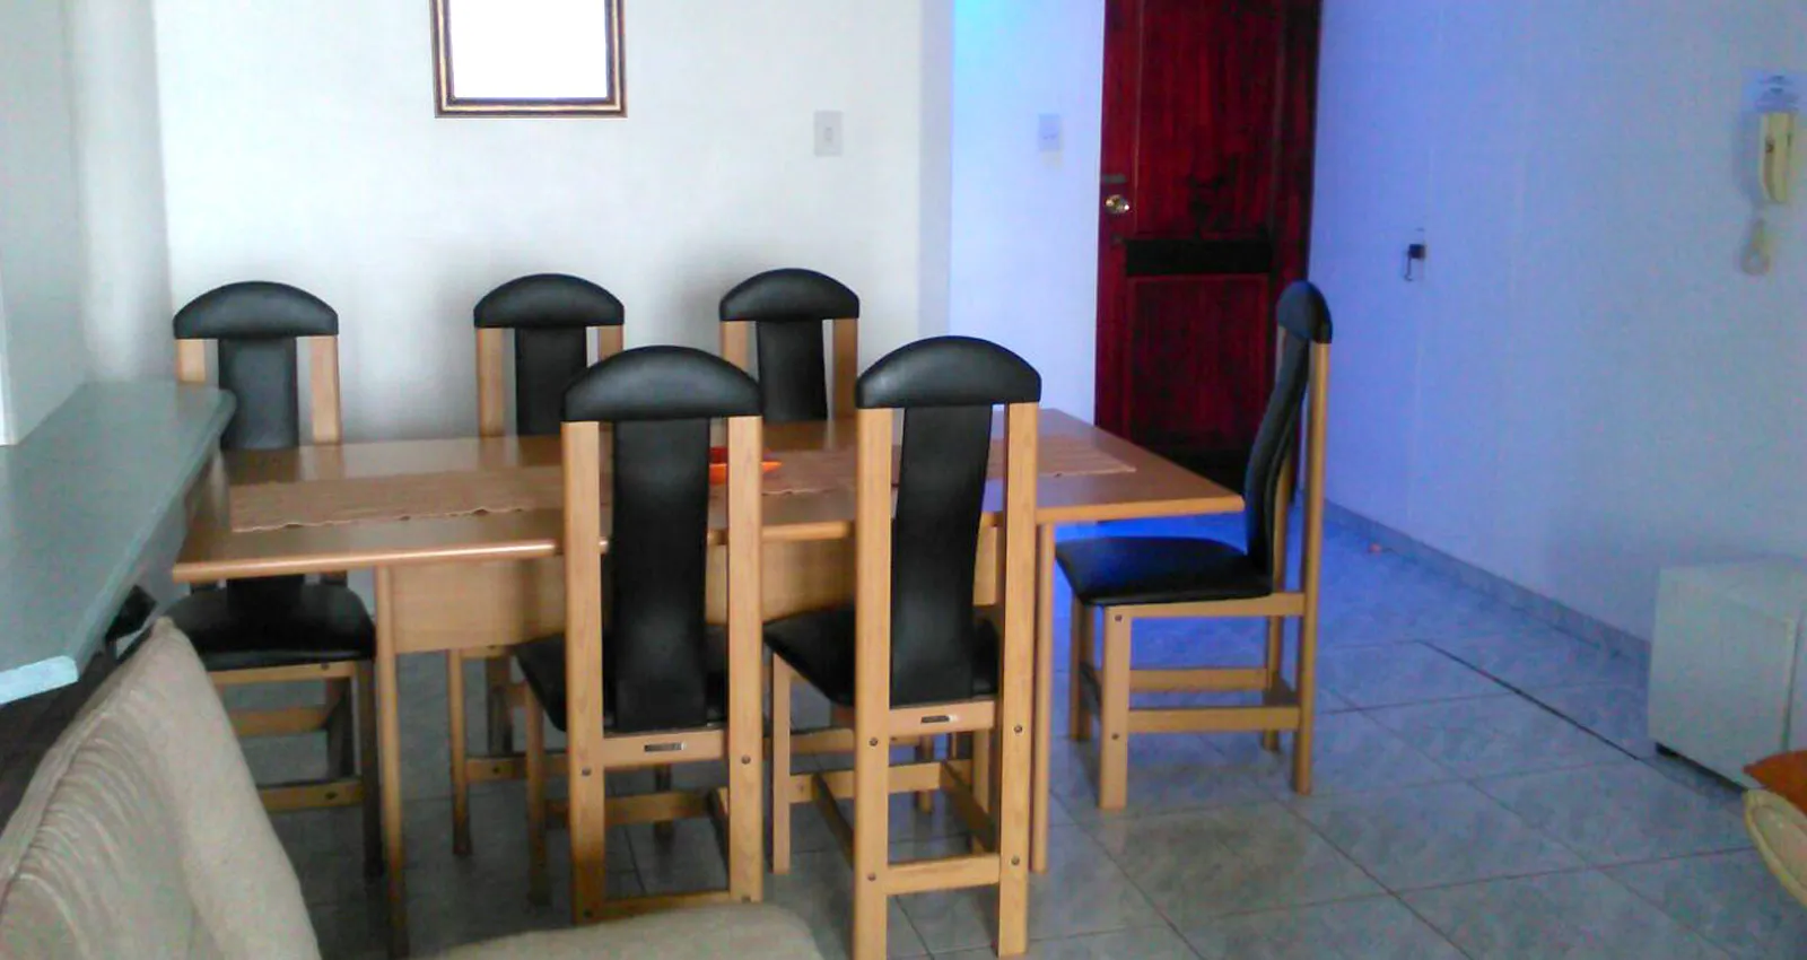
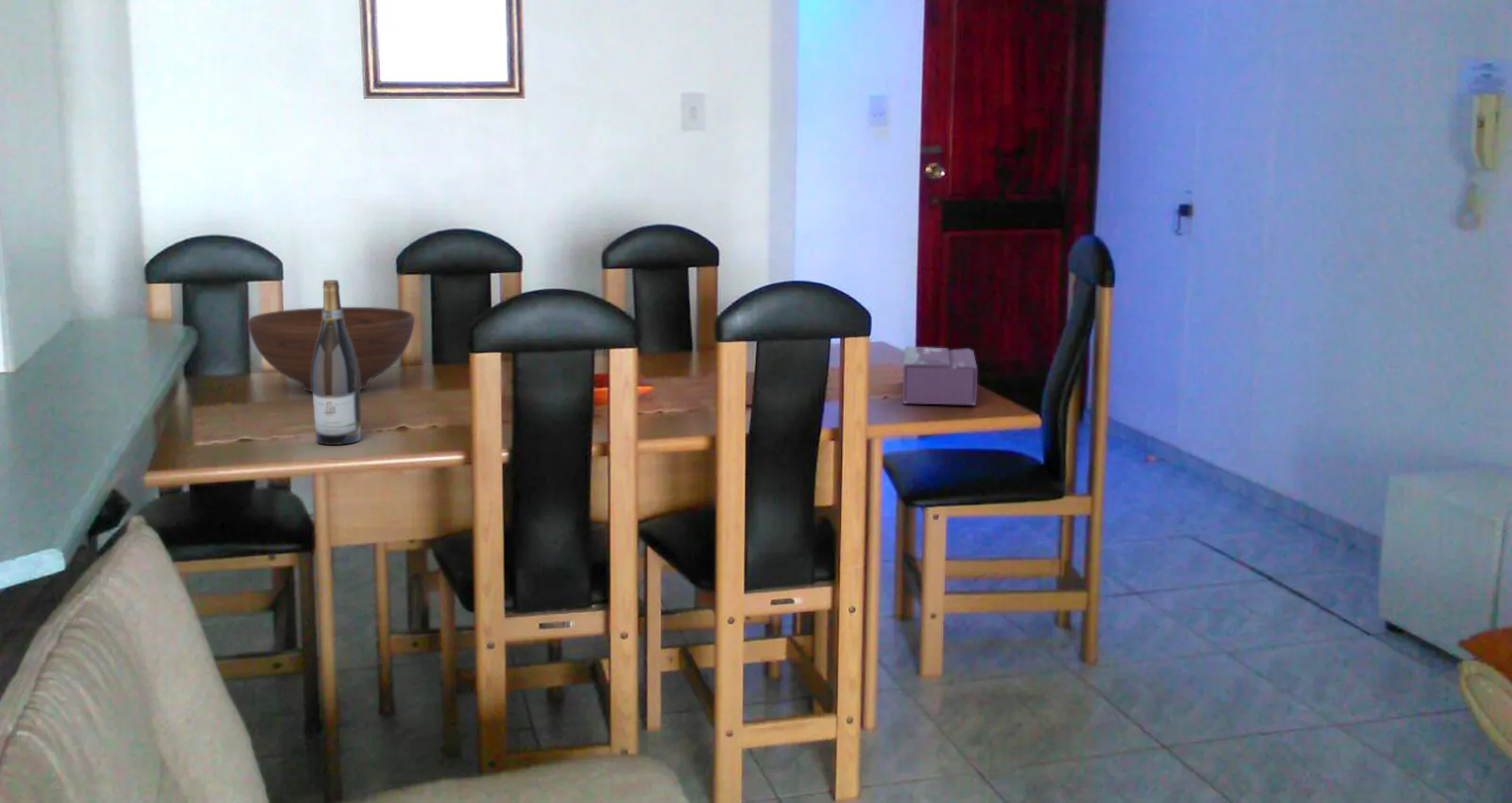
+ tissue box (939, 374)
+ wine bottle (335, 361)
+ fruit bowl (316, 347)
